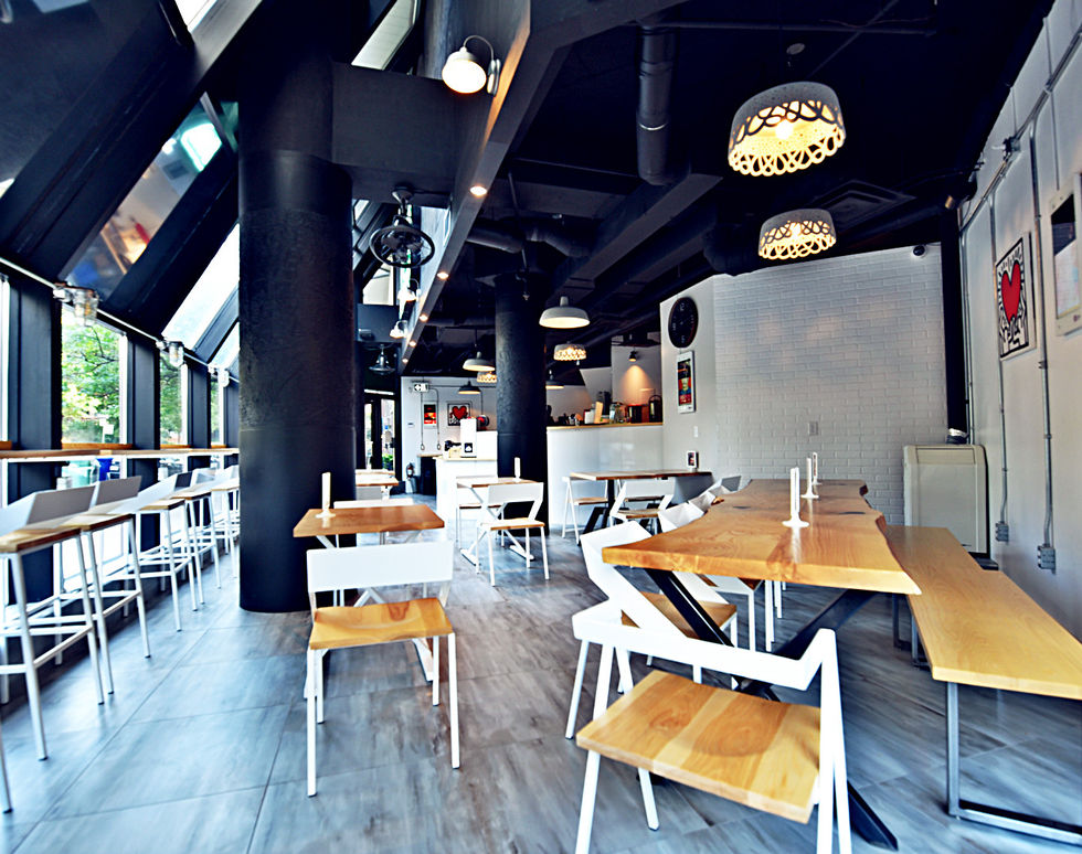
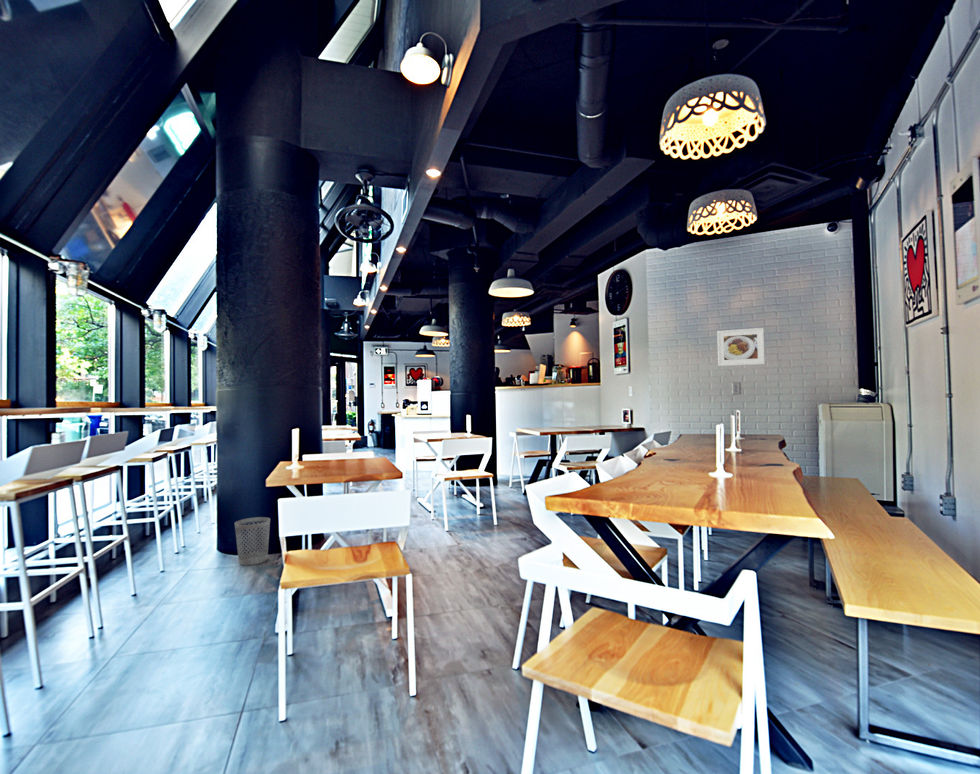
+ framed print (740, 347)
+ wastebasket (253, 540)
